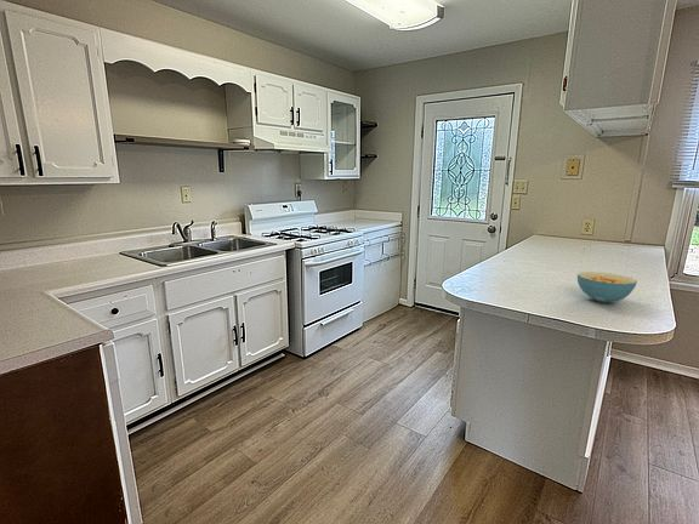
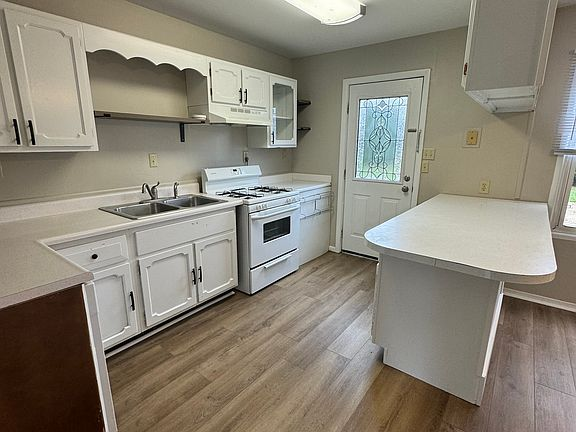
- cereal bowl (604, 289)
